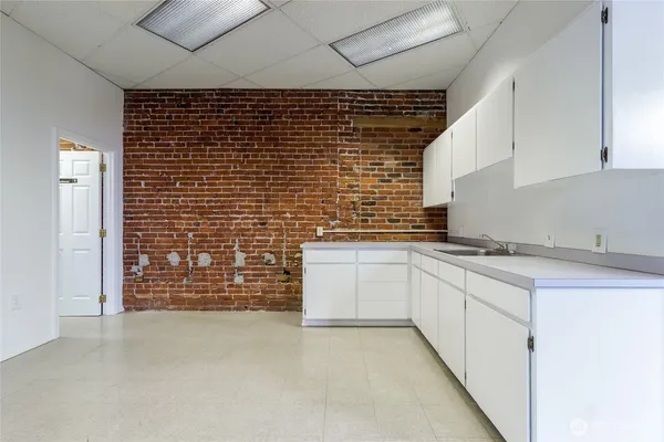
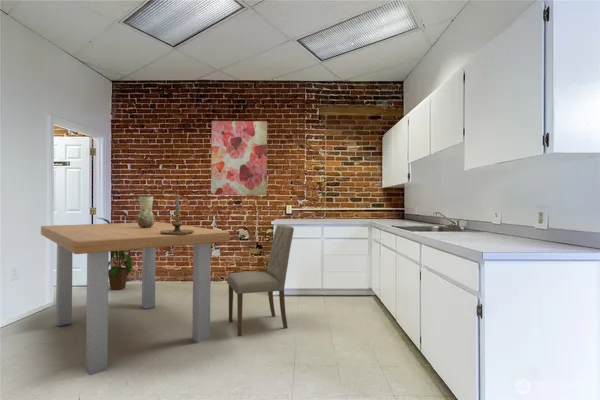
+ candle holder (177, 214)
+ dining table (142, 279)
+ dining chair (259, 274)
+ house plant (124, 253)
+ wall art (239, 158)
+ vase (146, 211)
